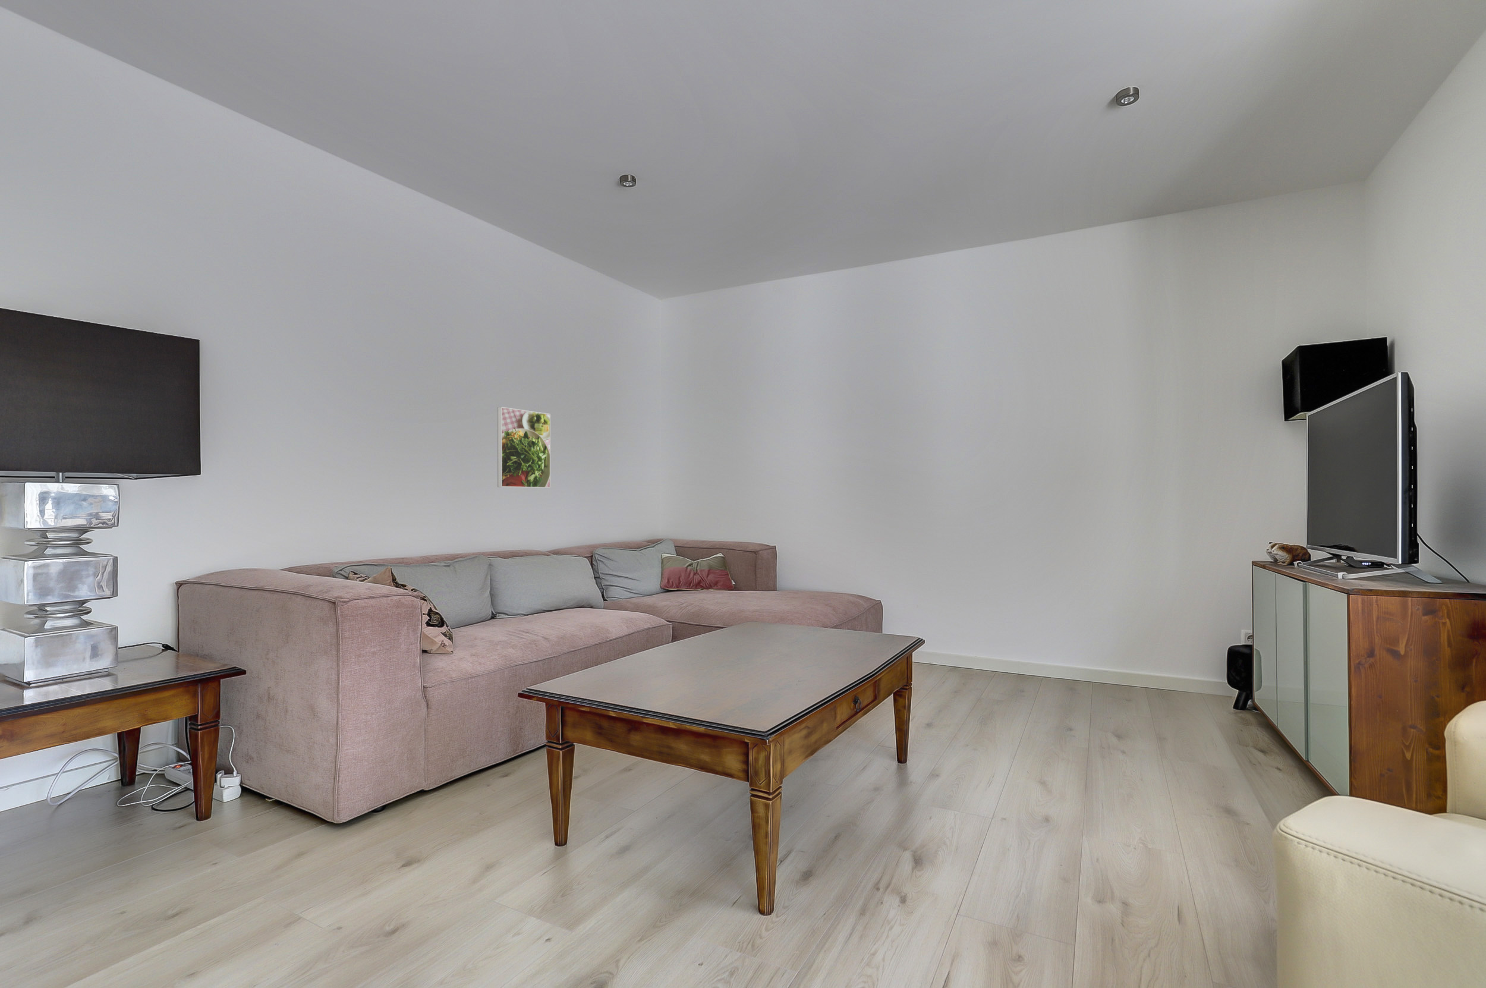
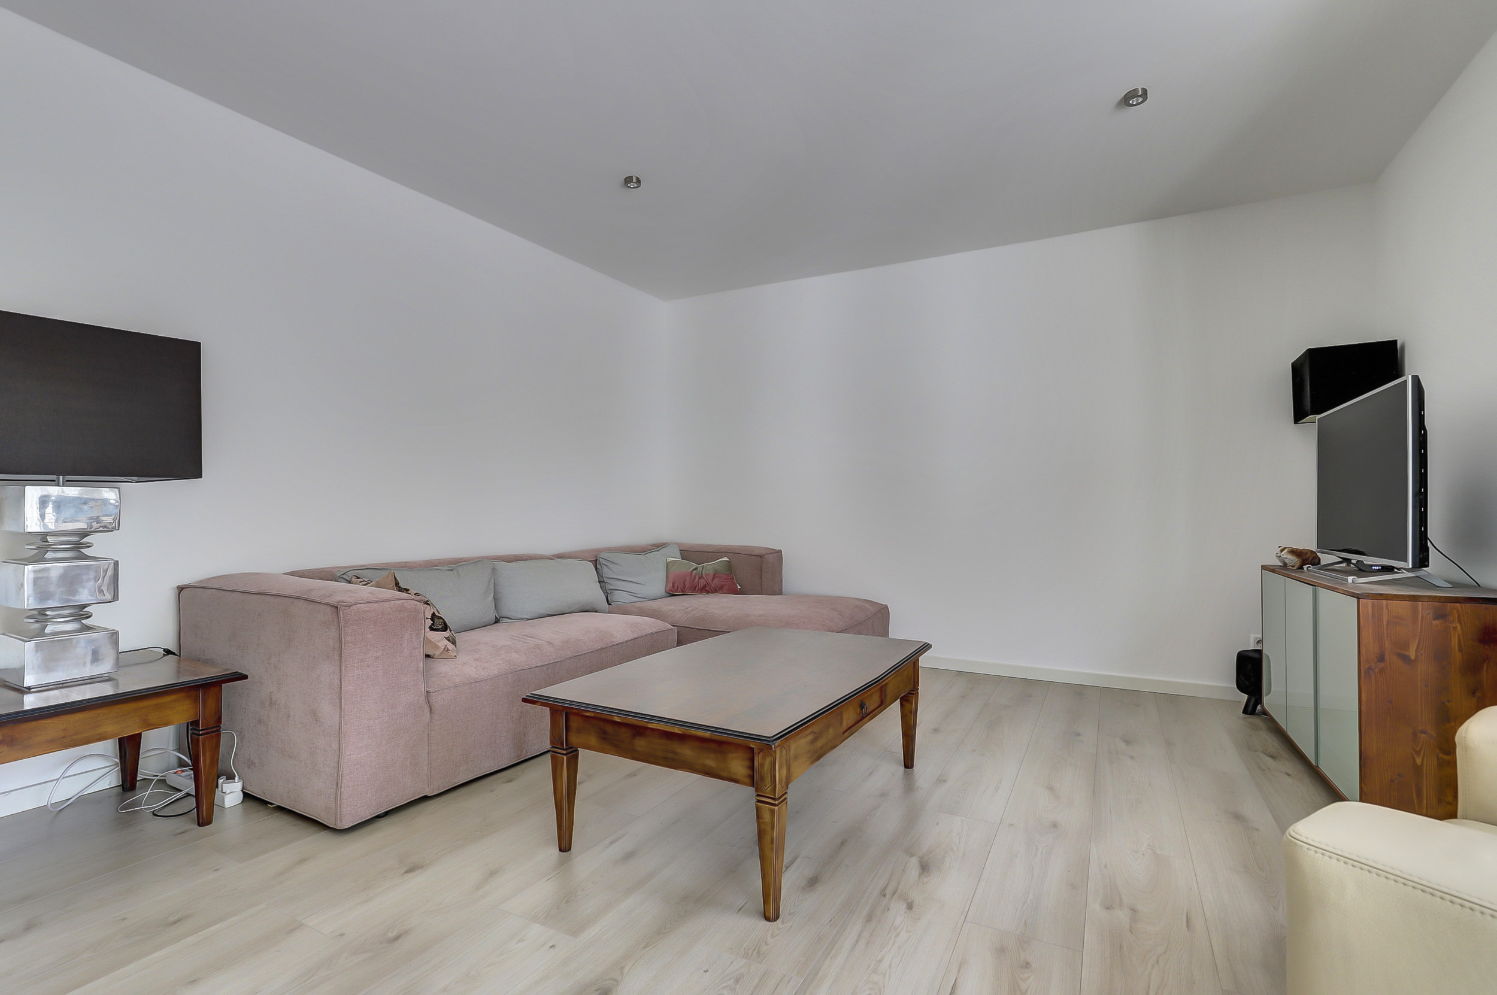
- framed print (525, 449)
